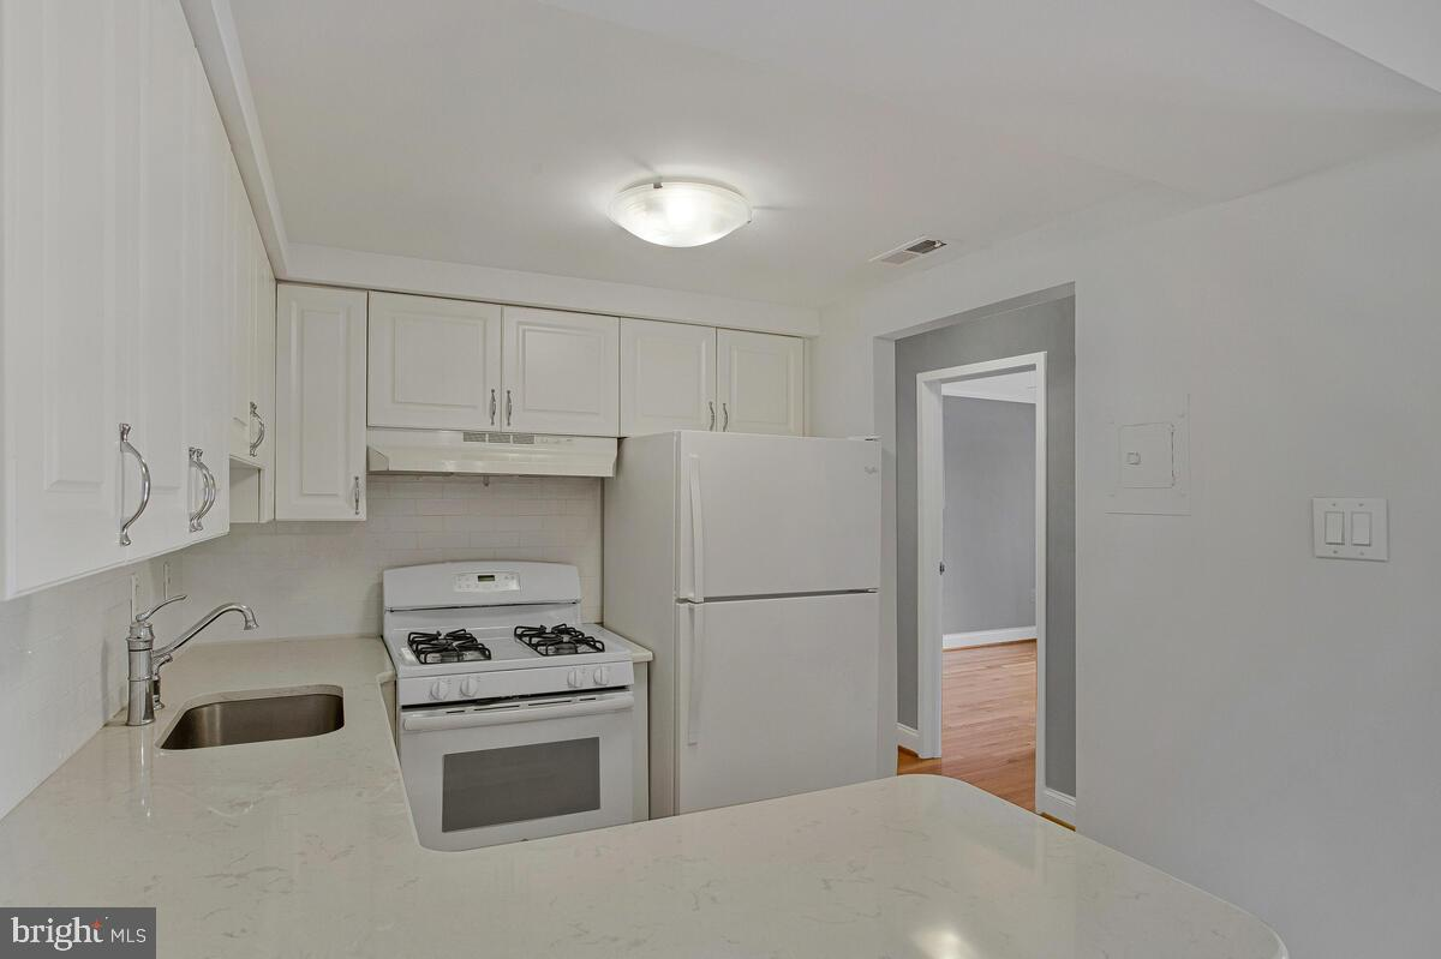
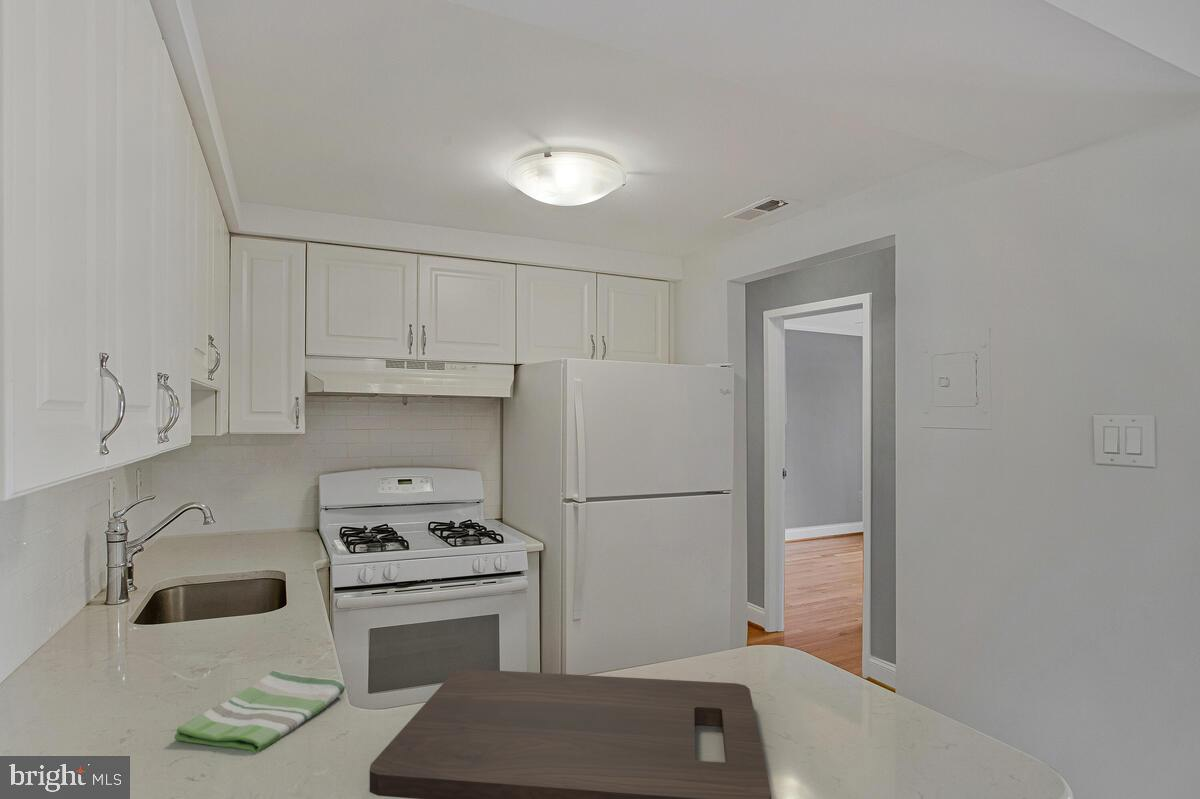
+ cutting board (582, 731)
+ dish towel (266, 706)
